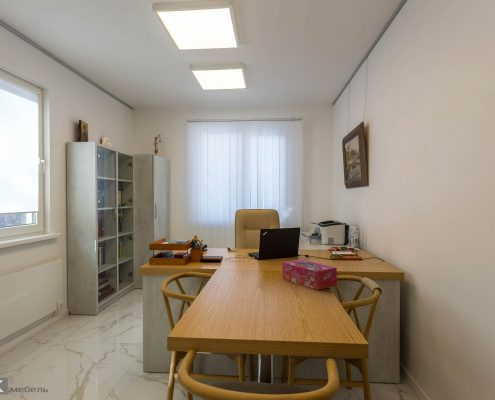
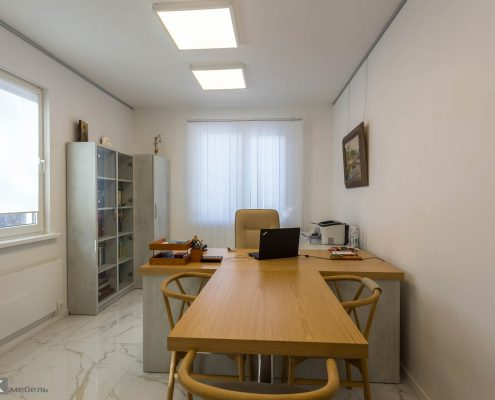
- tissue box (308, 273)
